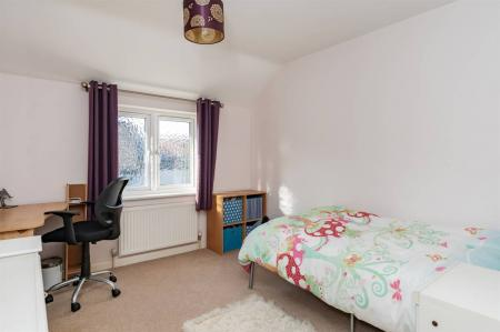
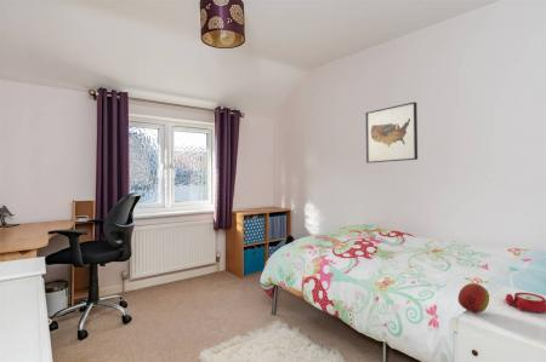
+ alarm clock (525, 301)
+ wall art (389, 134)
+ fruit (473, 297)
